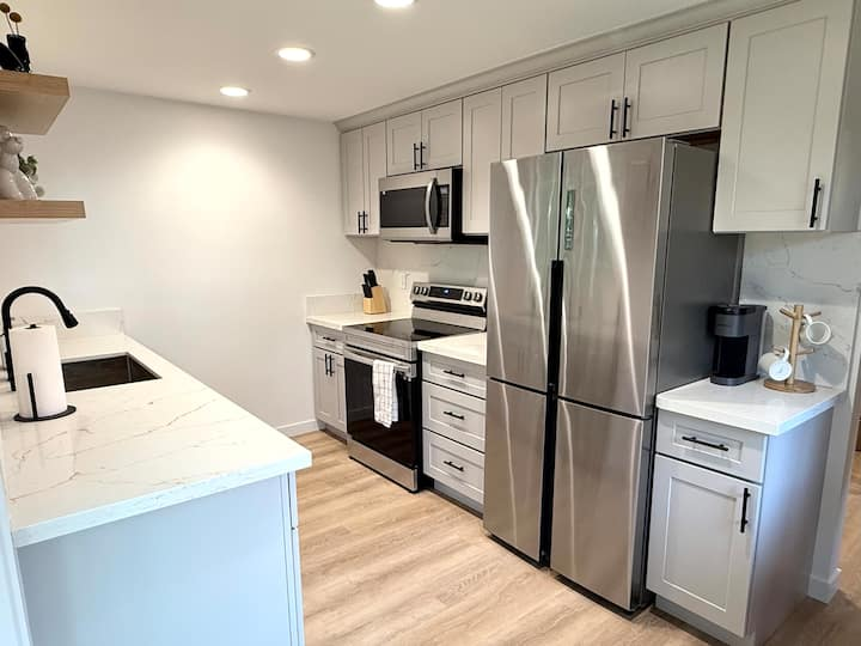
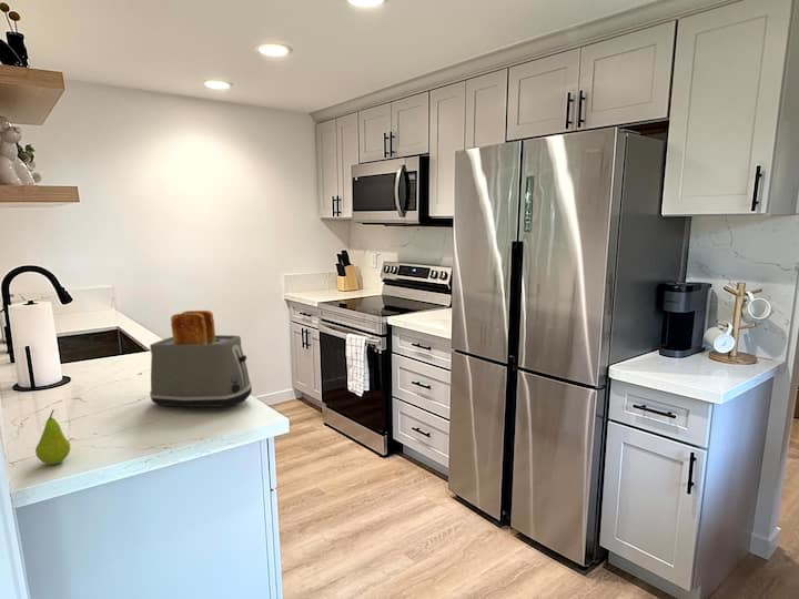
+ fruit (51, 436)
+ toaster (199, 357)
